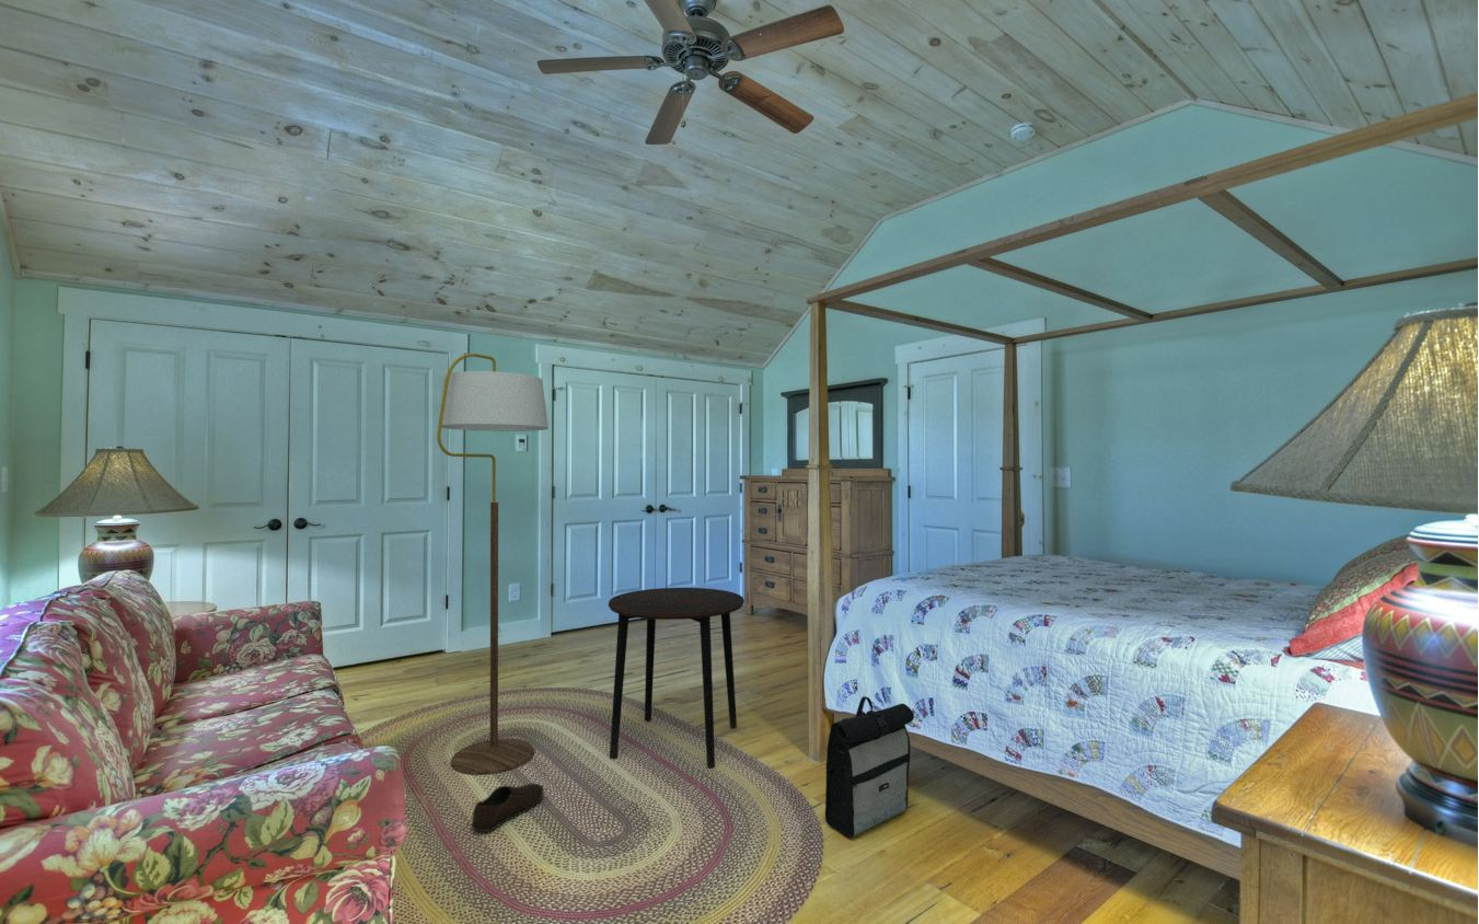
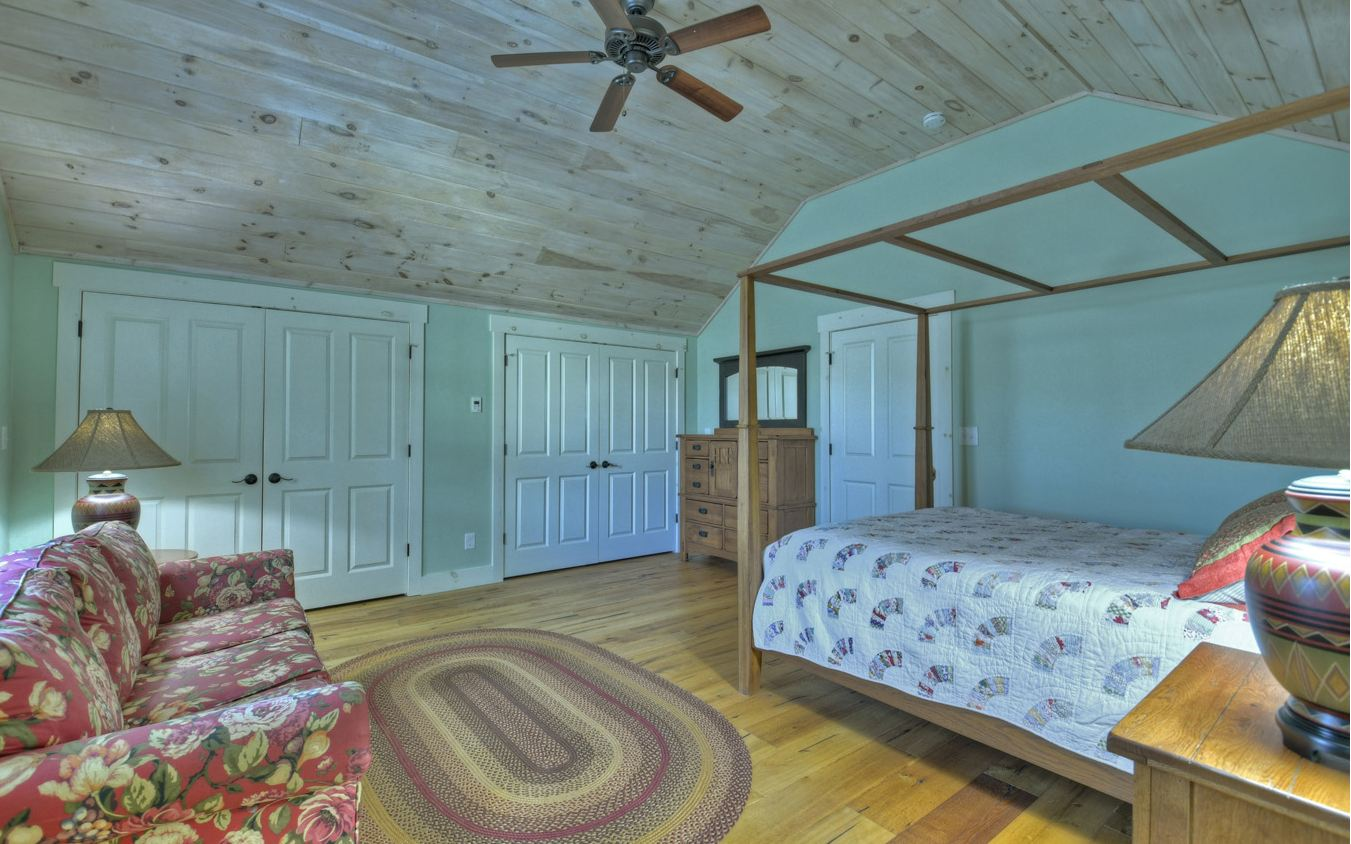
- shoe (508, 797)
- side table (652, 670)
- floor lamp (490, 556)
- backpack (868, 759)
